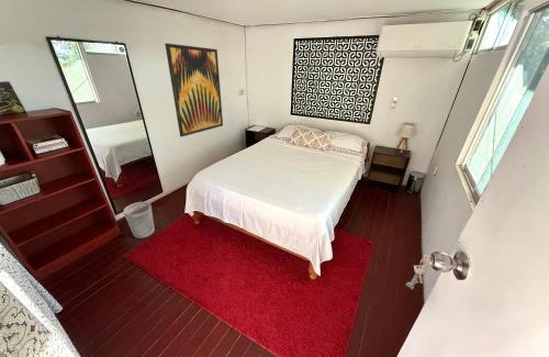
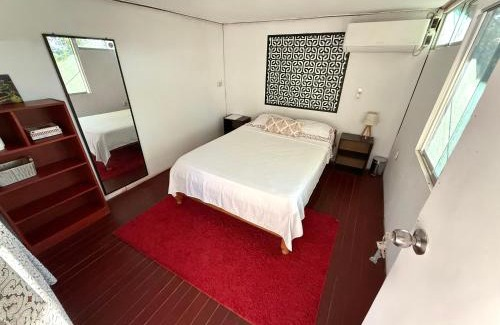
- wastebasket (141, 220)
- wall art (199, 91)
